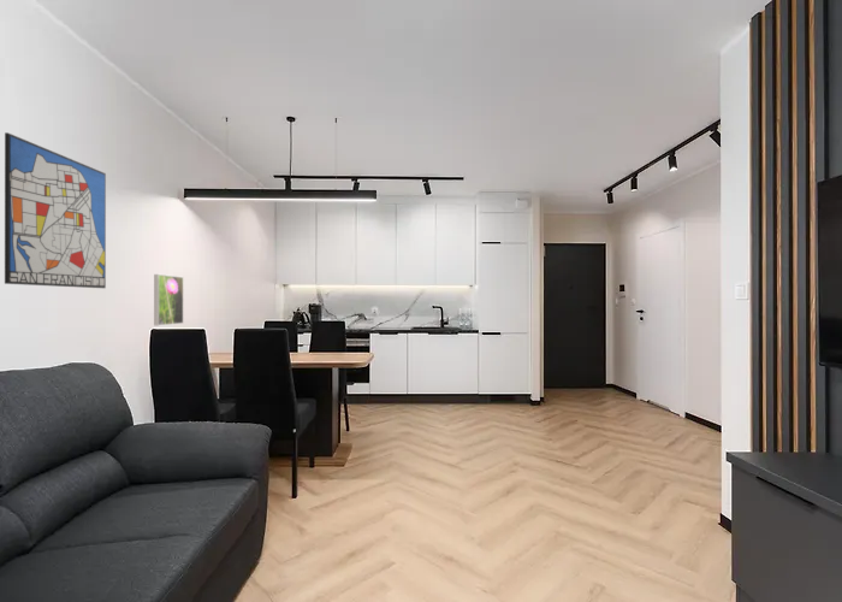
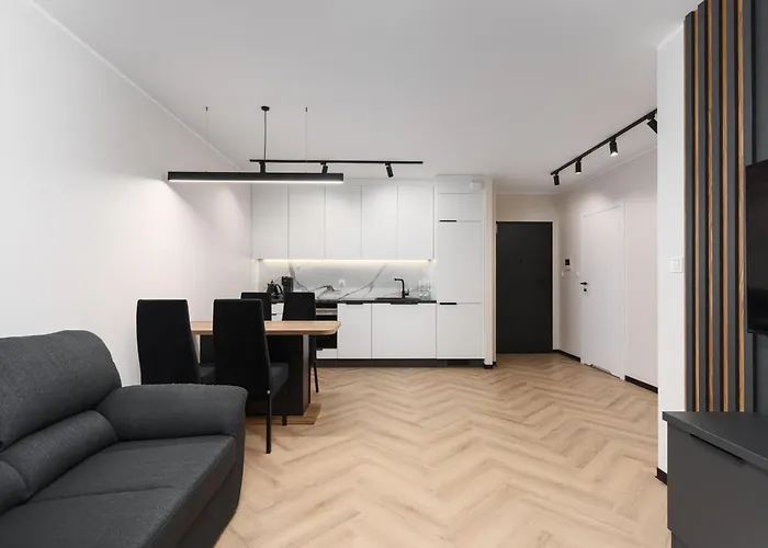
- wall art (61, 220)
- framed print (168, 300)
